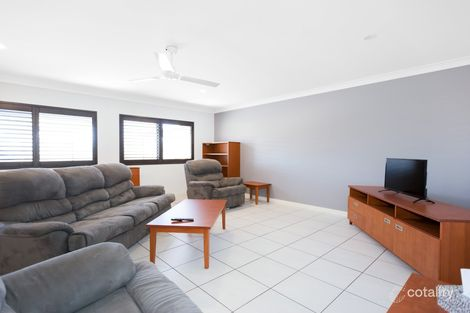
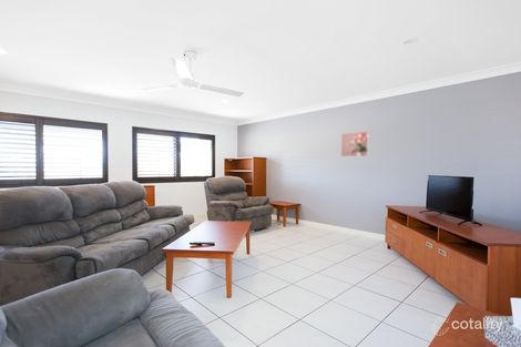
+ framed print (354, 144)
